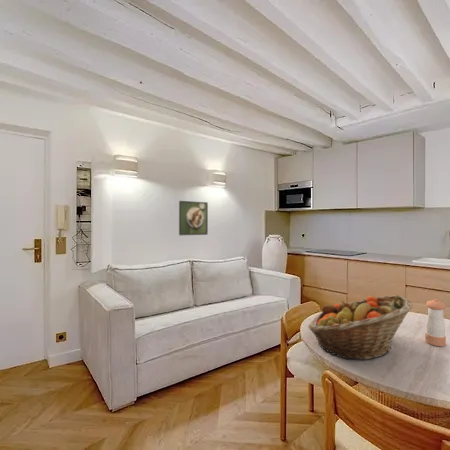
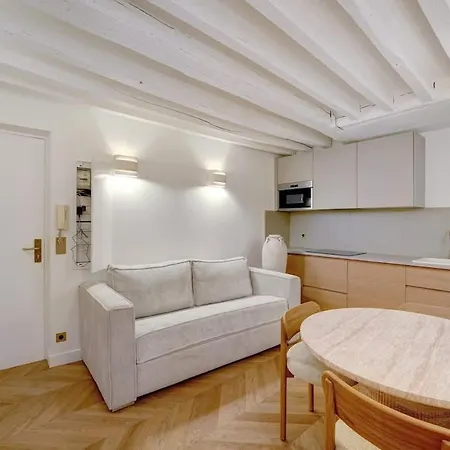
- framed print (193, 218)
- pepper shaker (435, 321)
- fruit basket (358, 320)
